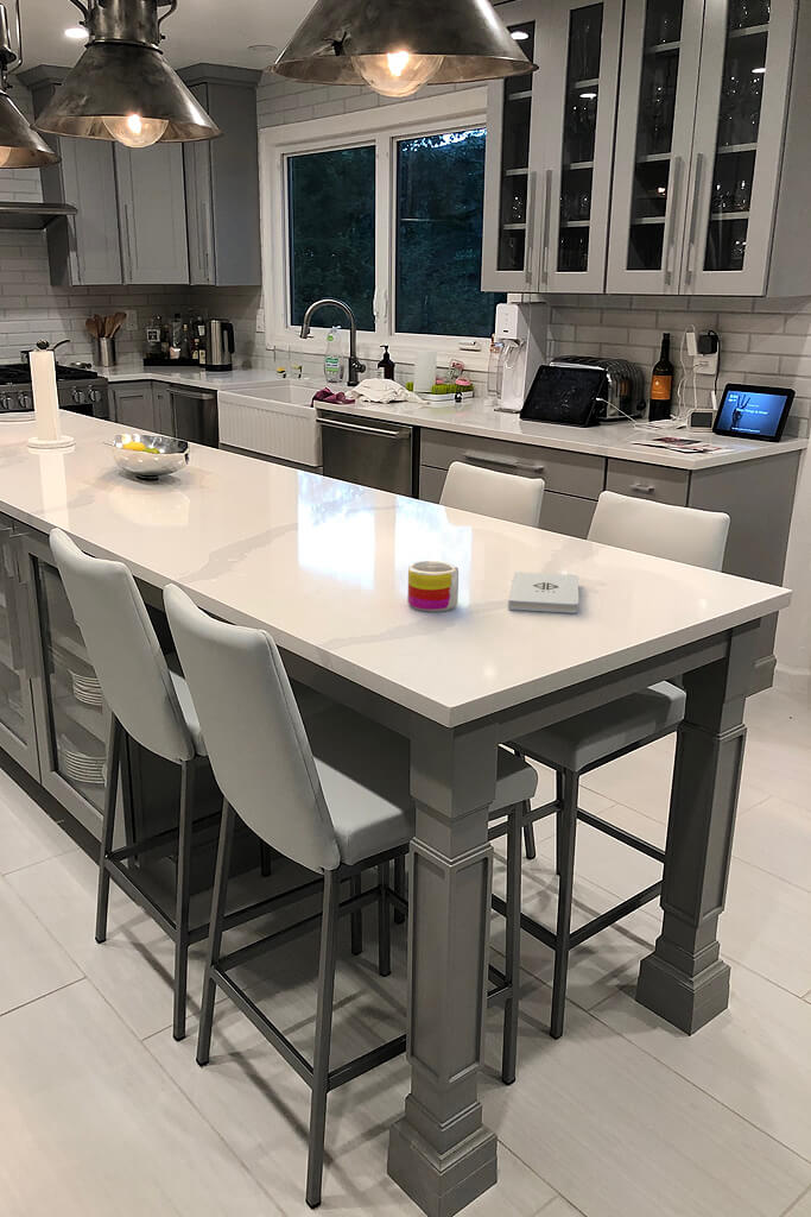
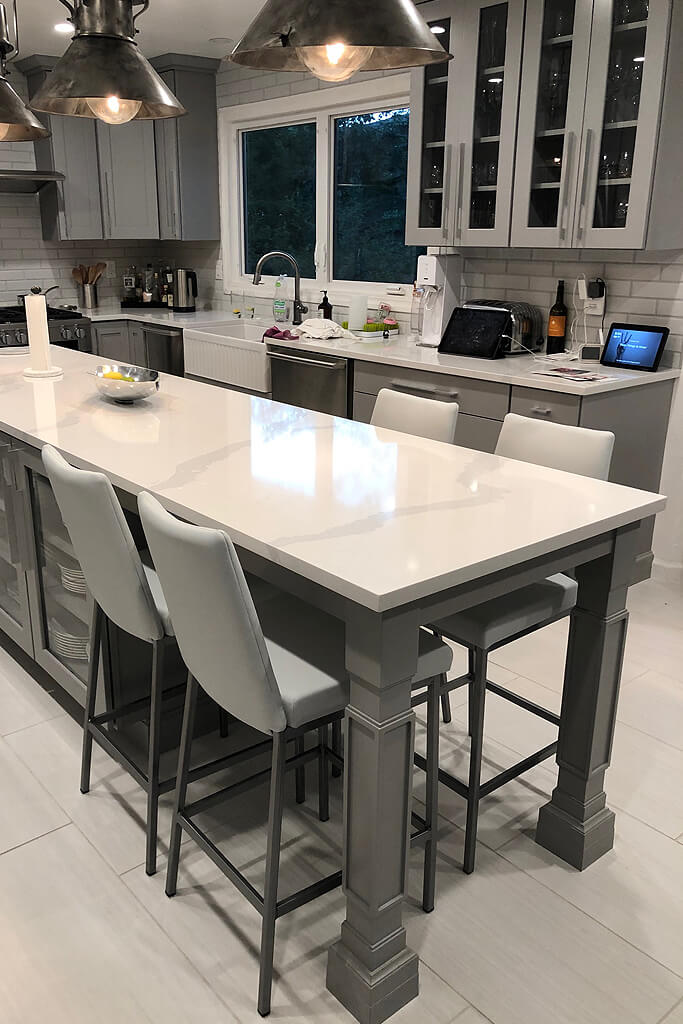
- mug (427, 584)
- notepad (544, 591)
